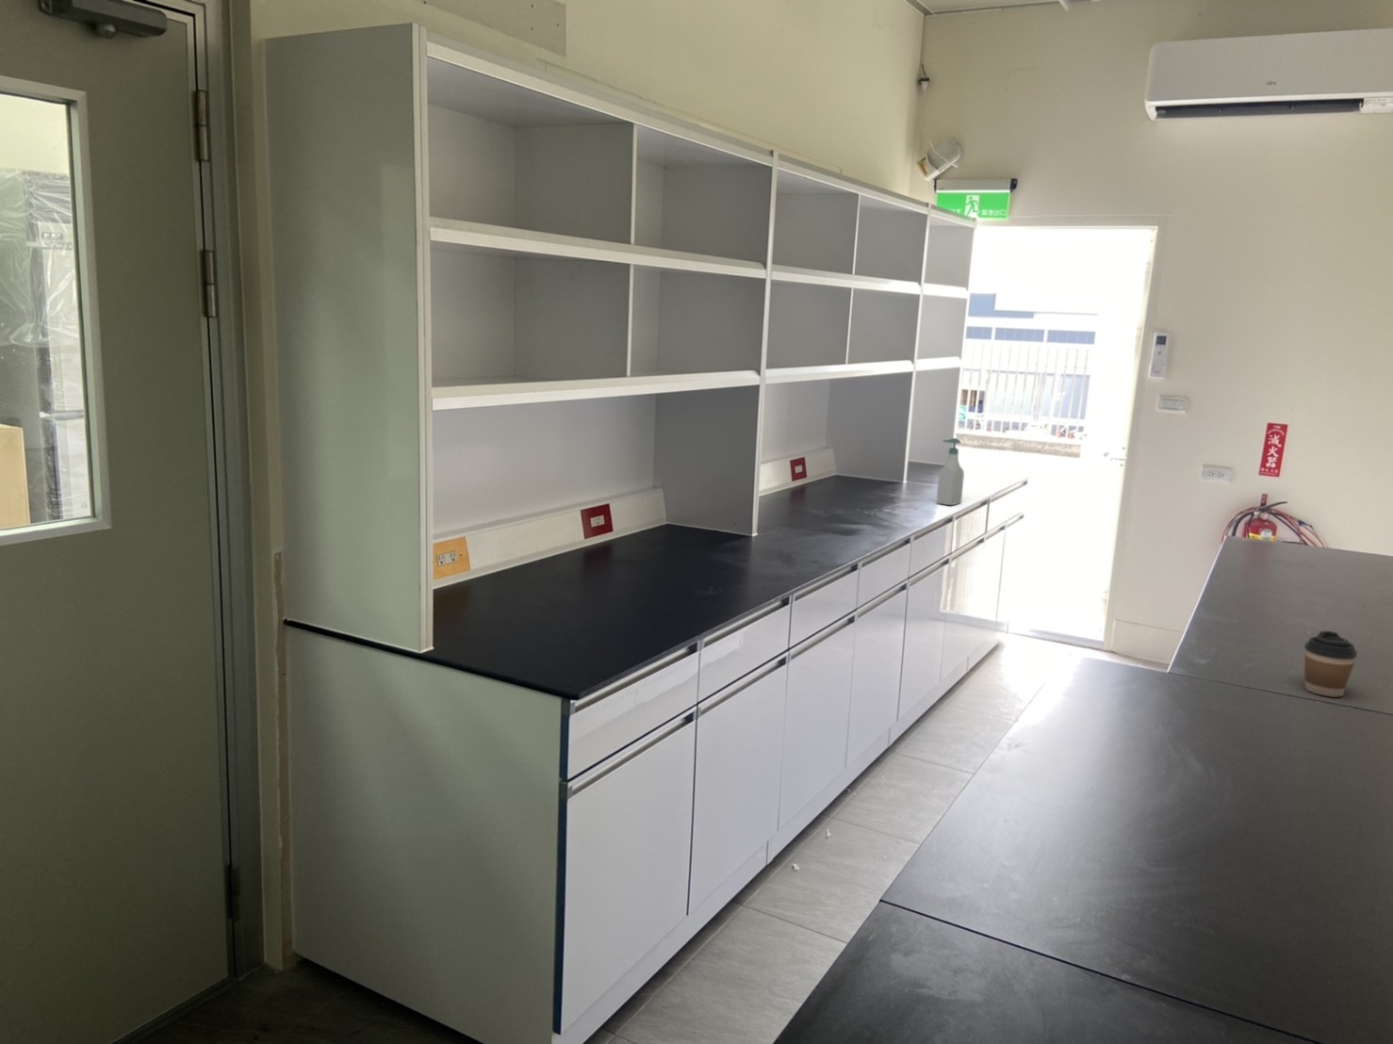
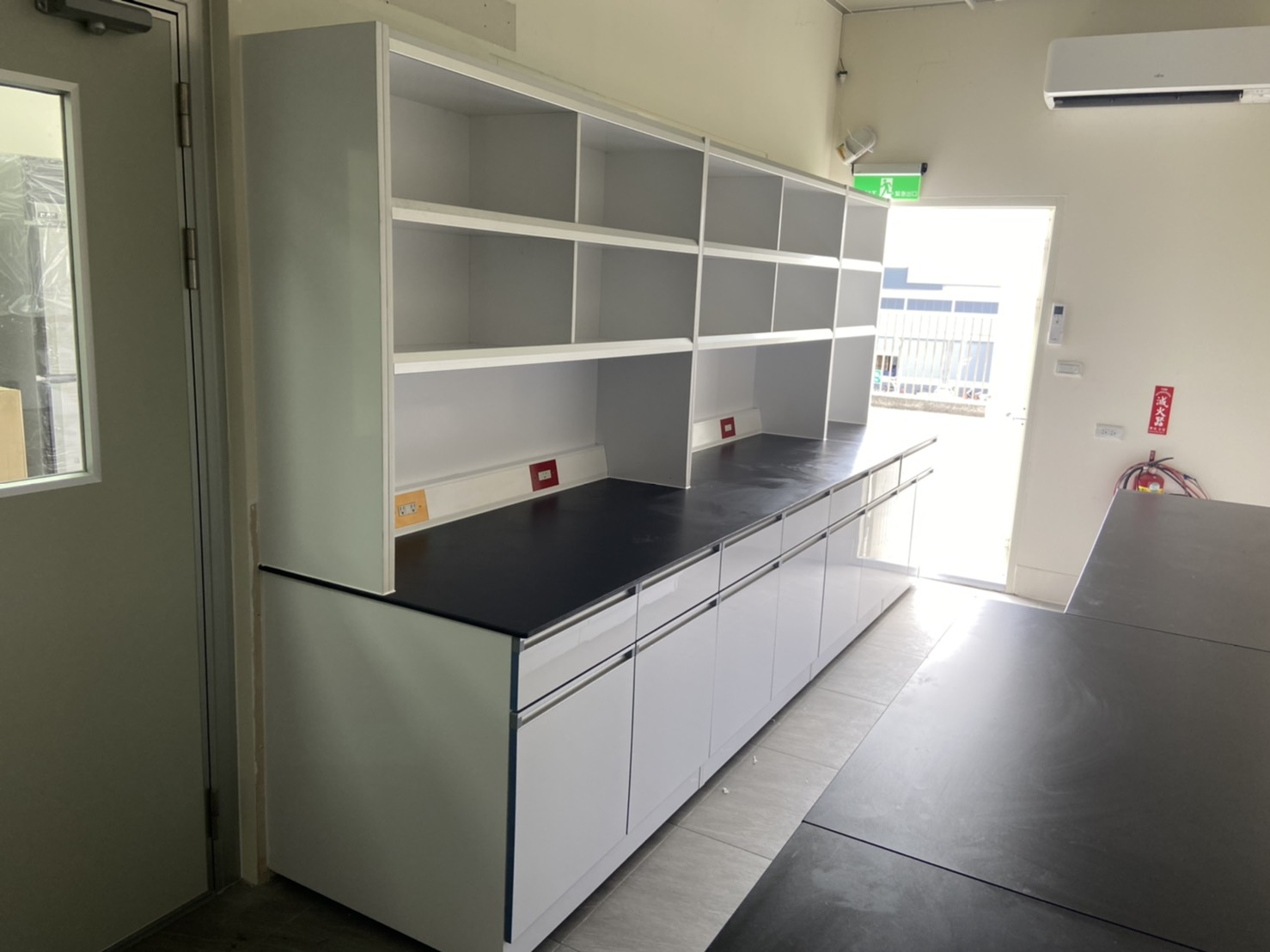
- coffee cup (1328, 662)
- soap bottle (949, 470)
